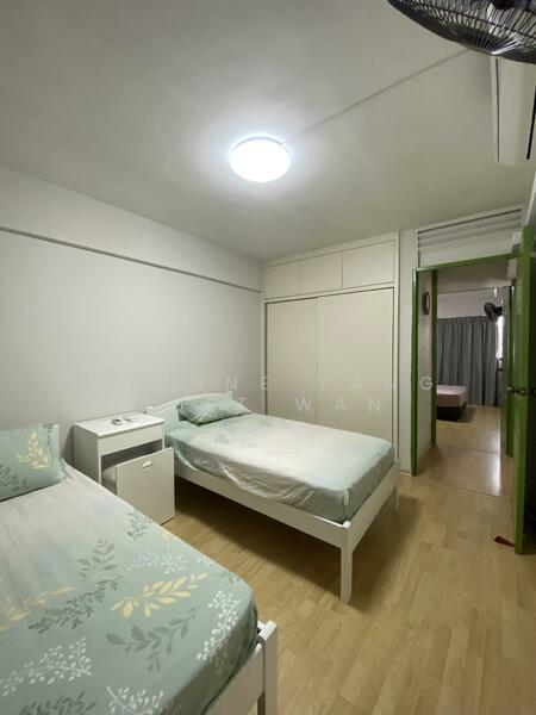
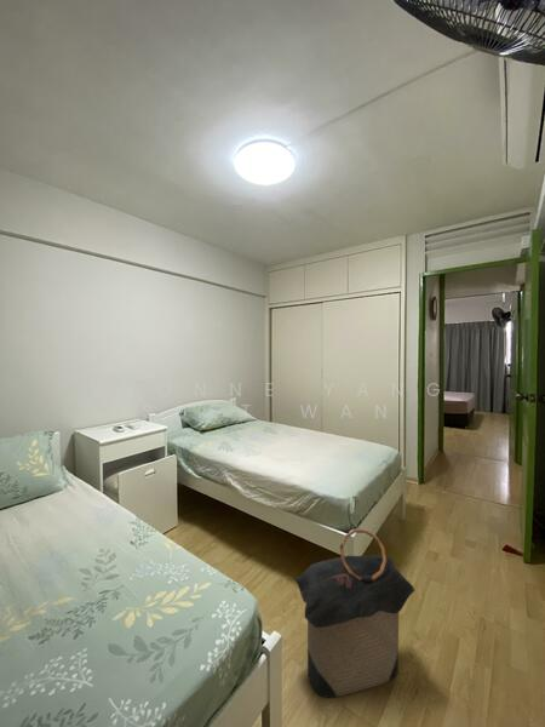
+ laundry hamper (351, 606)
